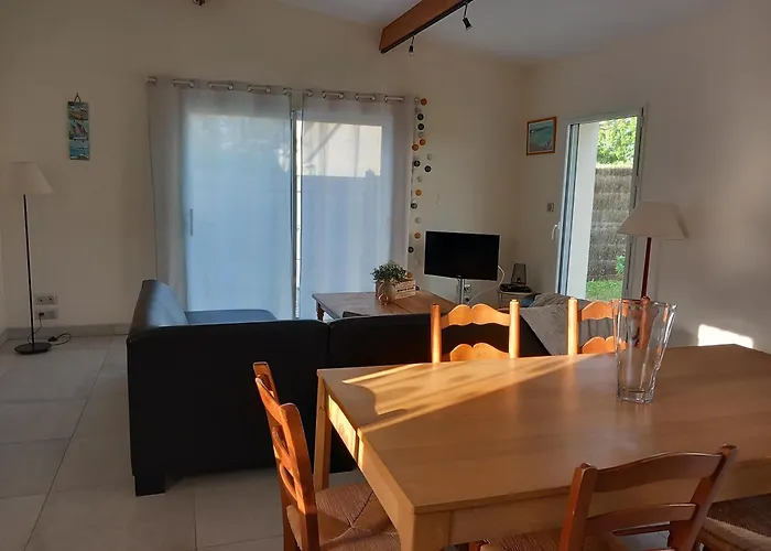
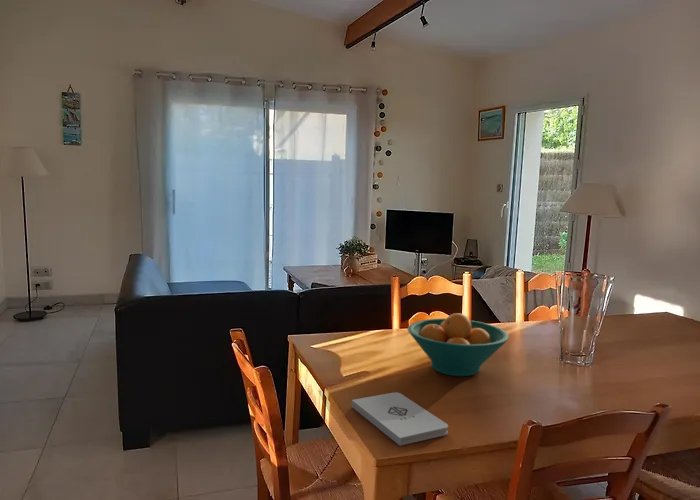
+ notepad (398, 416)
+ fruit bowl (457, 341)
